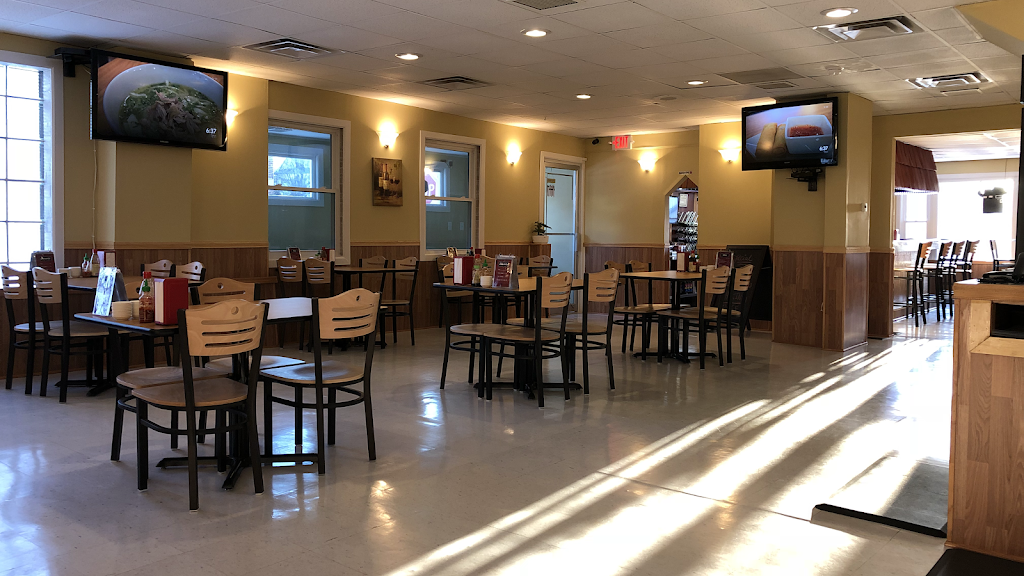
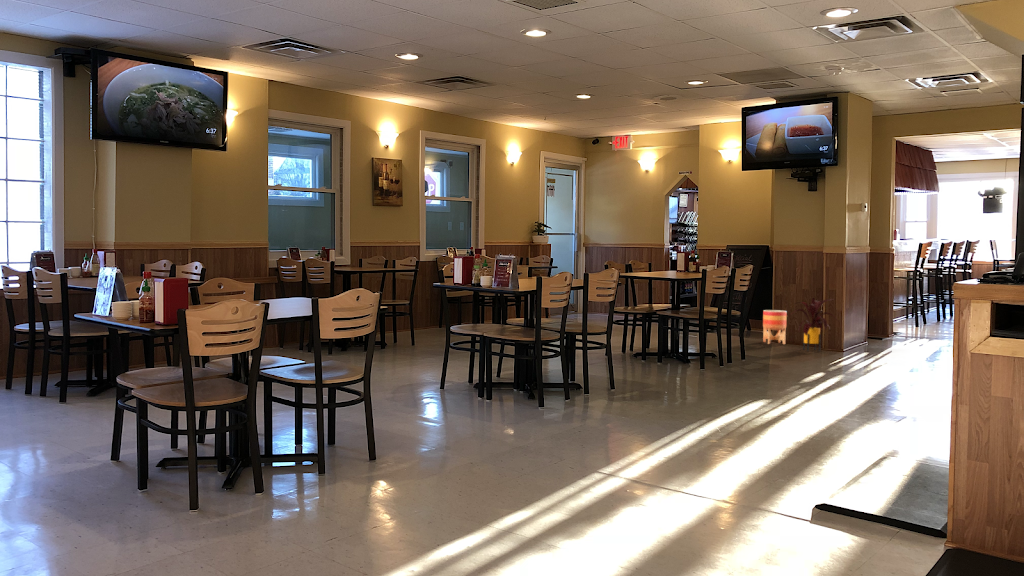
+ house plant (812, 323)
+ planter (774, 326)
